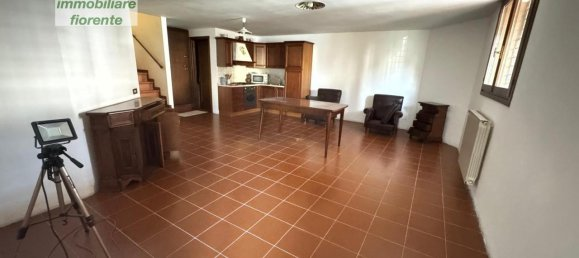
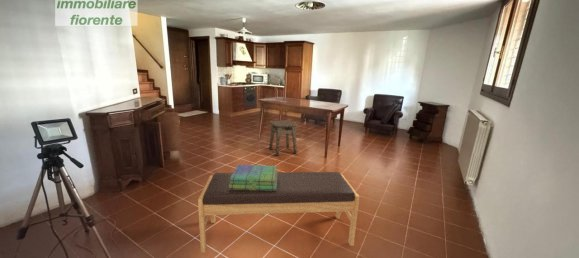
+ side table (280, 136)
+ bench (279, 207)
+ stack of books (254, 176)
